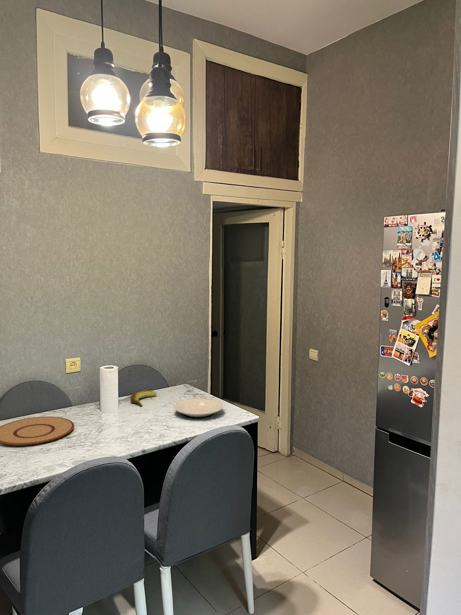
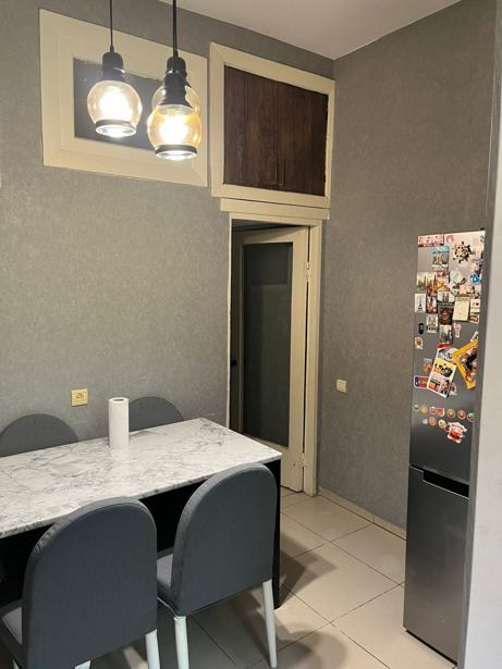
- plate (34, 431)
- banana (145, 396)
- plate (198, 409)
